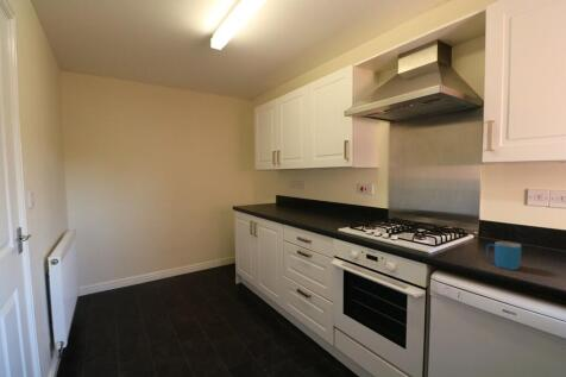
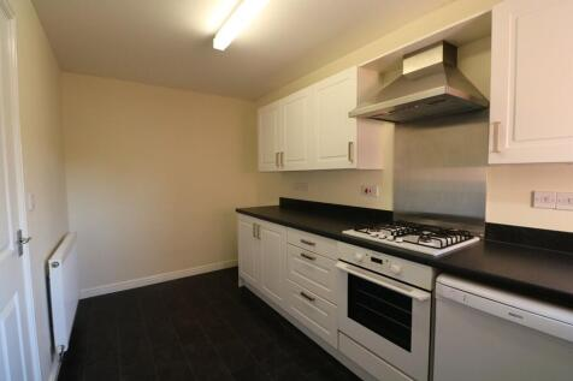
- mug (502, 253)
